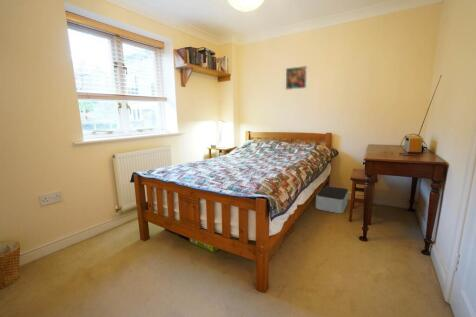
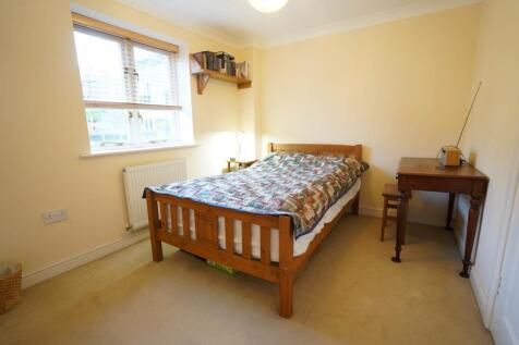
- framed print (296, 78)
- storage bin (332, 198)
